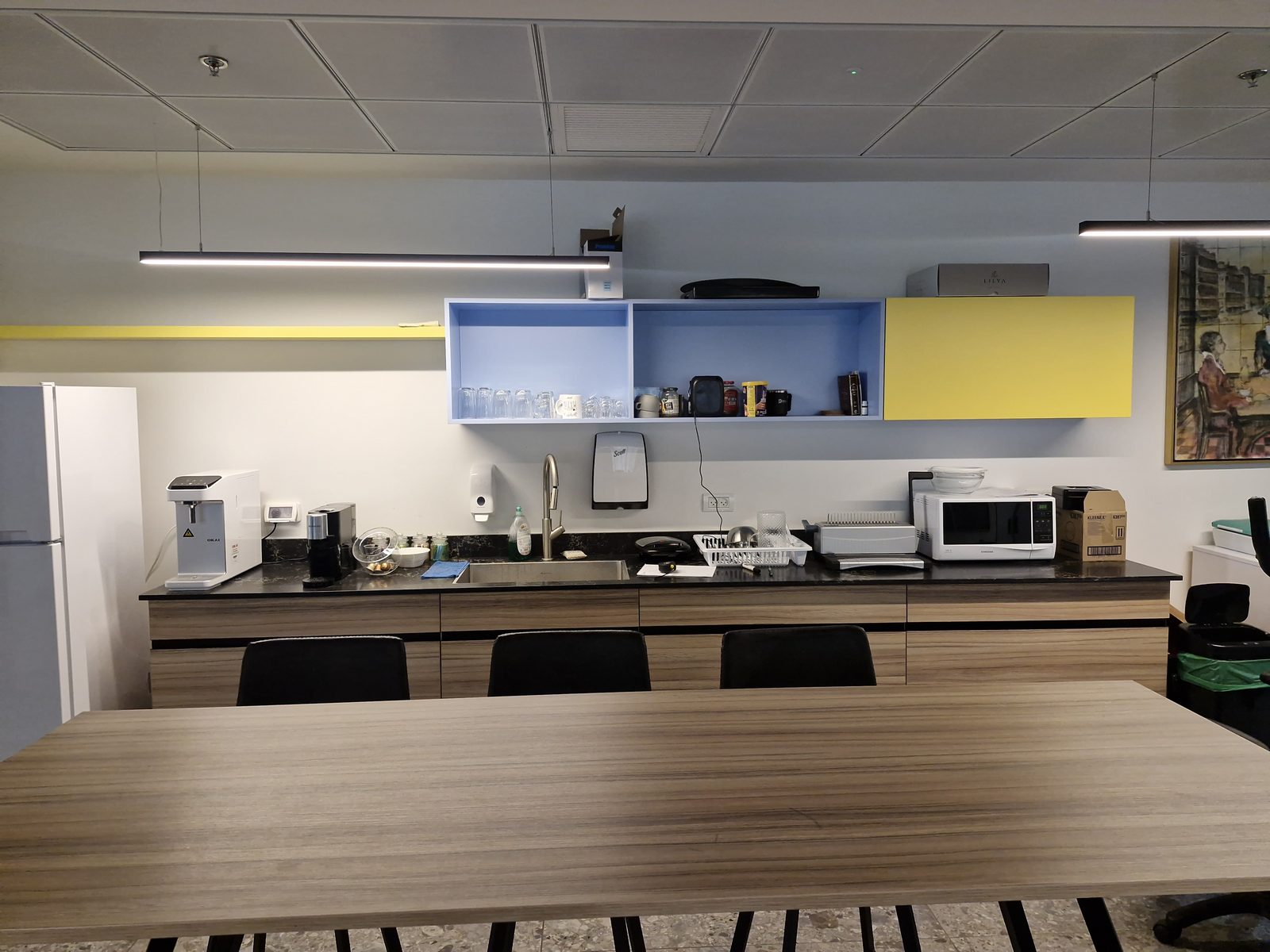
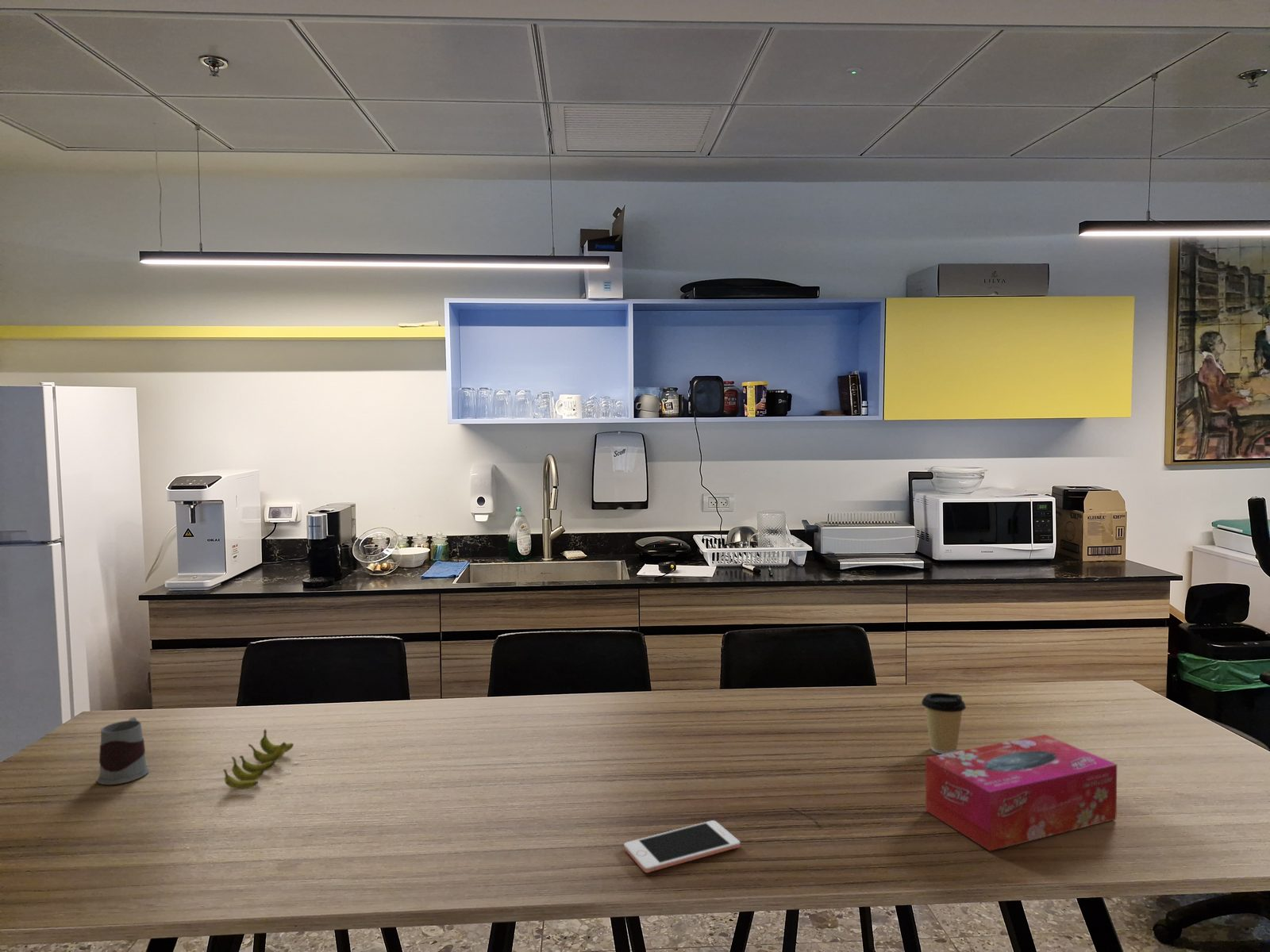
+ tissue box (1019, 788)
+ cell phone (682, 845)
+ mug (125, 747)
+ banana (265, 758)
+ coffee cup (943, 723)
